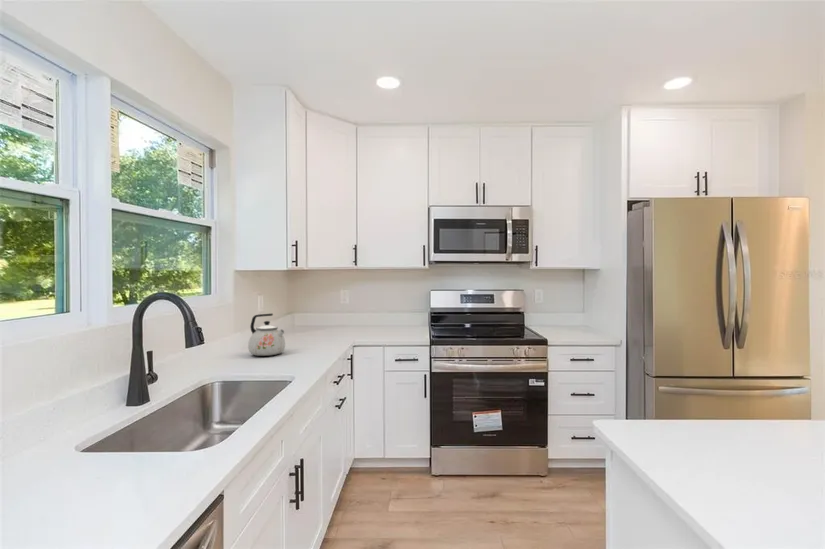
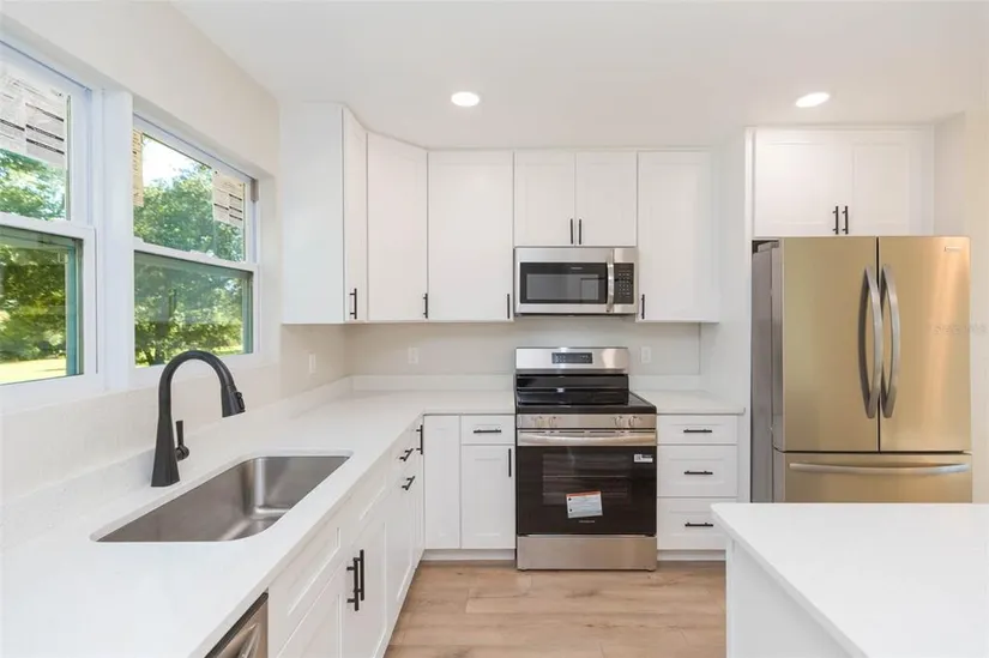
- kettle (267, 333)
